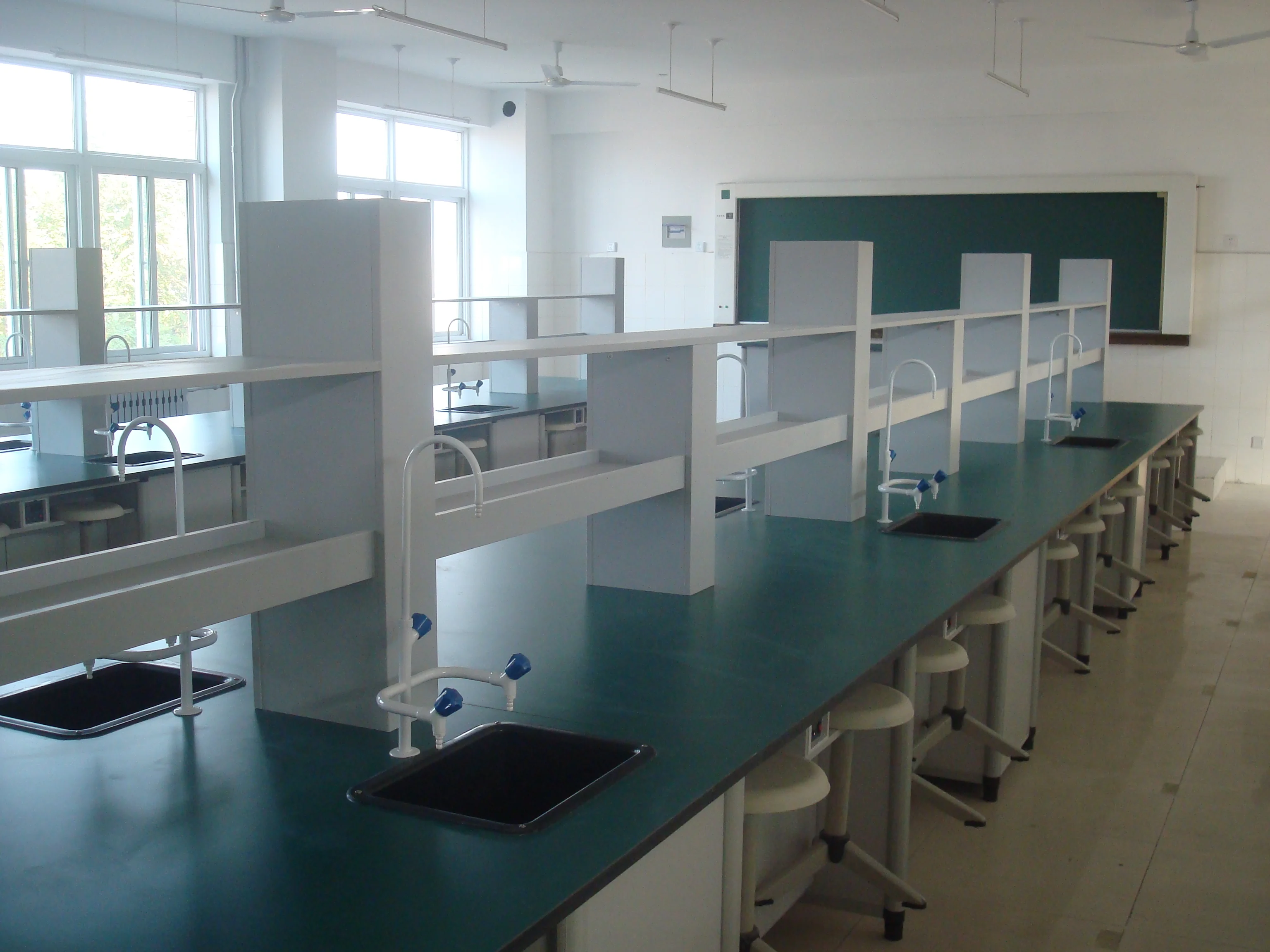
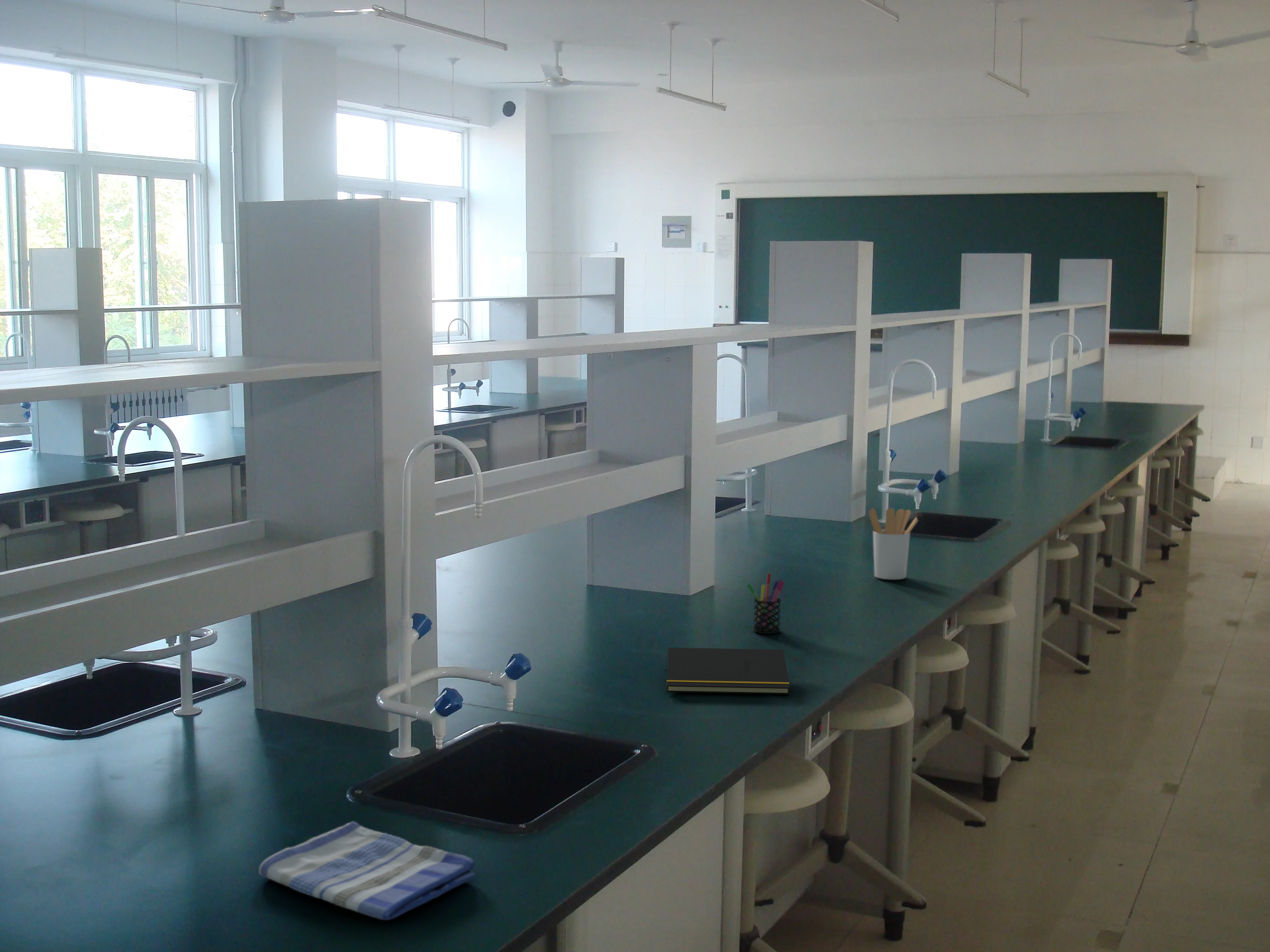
+ utensil holder (893, 542)
+ dish towel (367, 867)
+ notepad (726, 670)
+ pen holder (764, 603)
